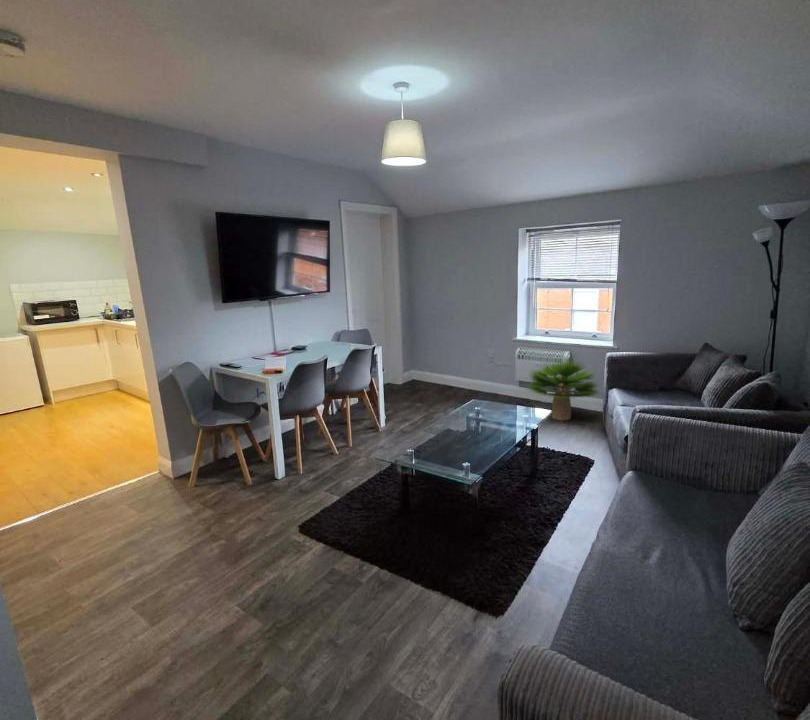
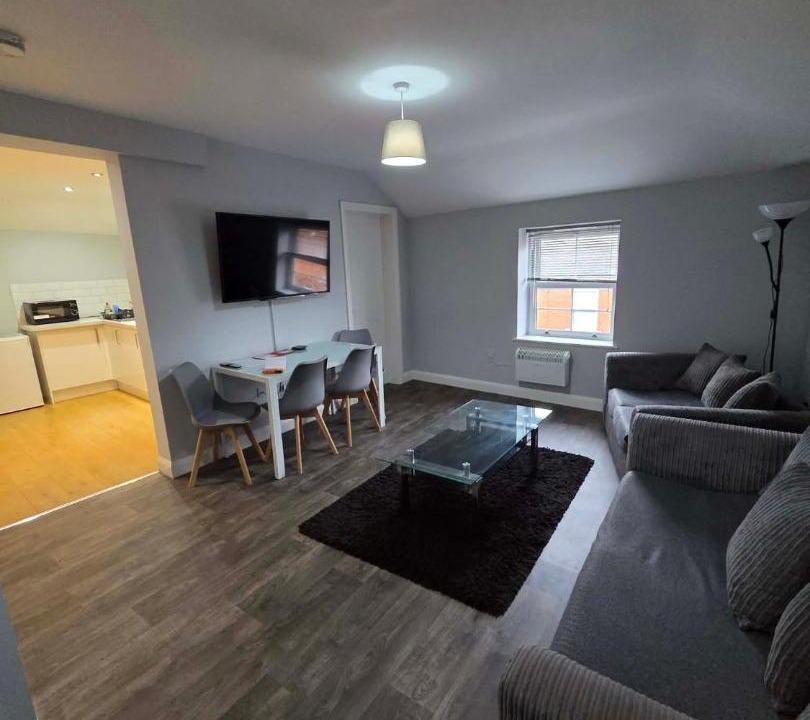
- potted plant (561, 387)
